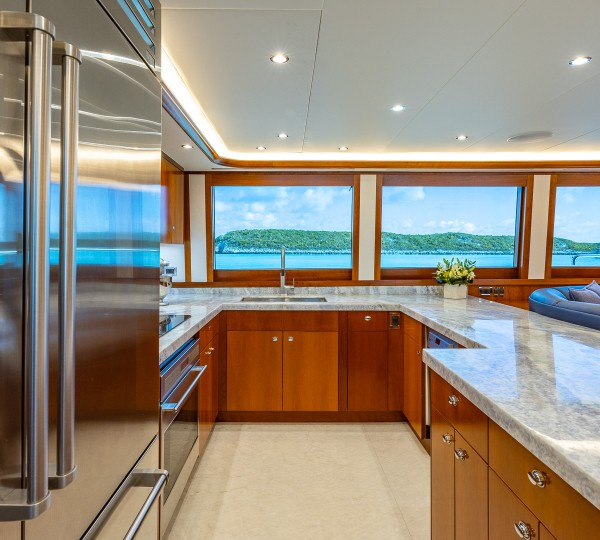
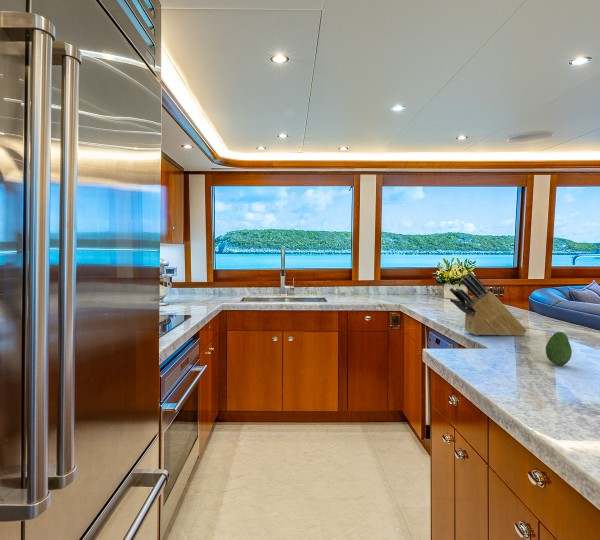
+ knife block (487, 303)
+ fruit (558, 348)
